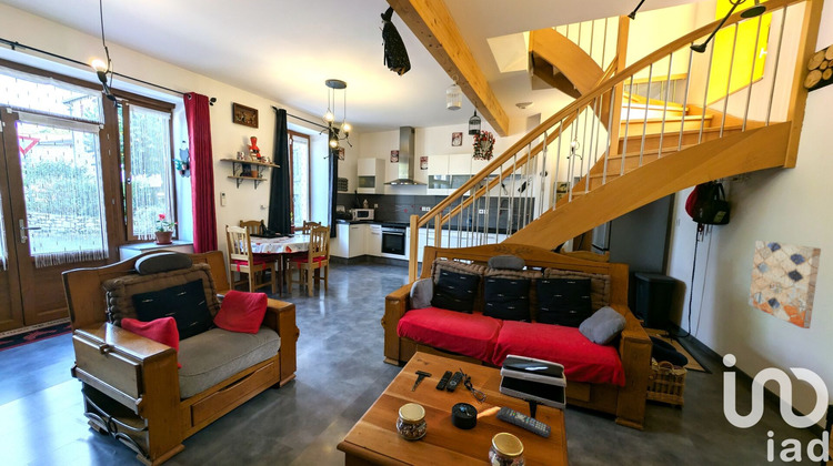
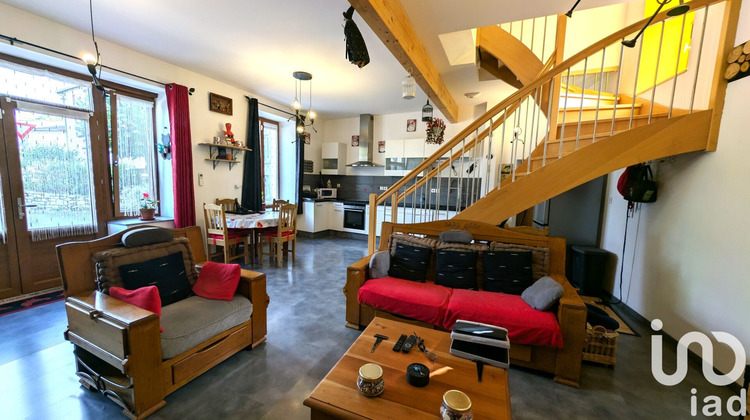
- wall art (780, 280)
- remote control (522, 421)
